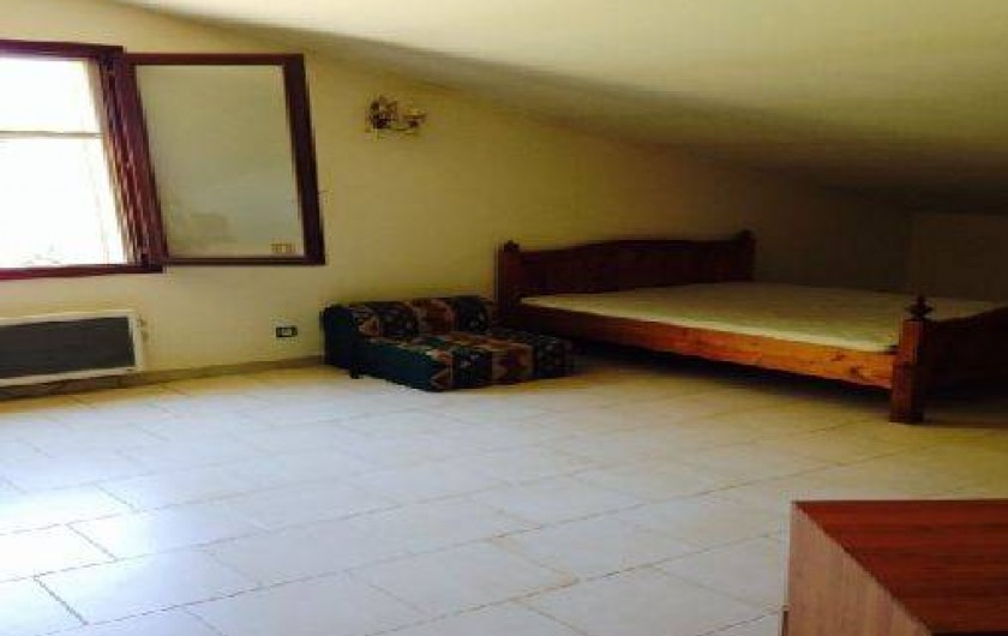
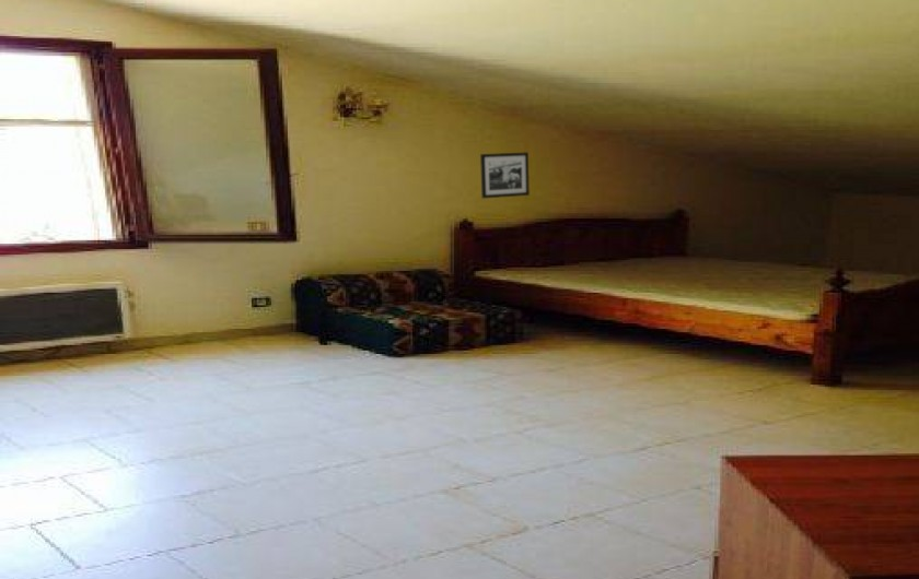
+ picture frame (504, 175)
